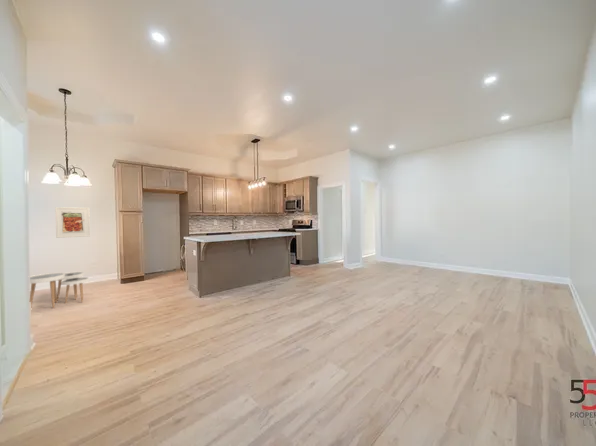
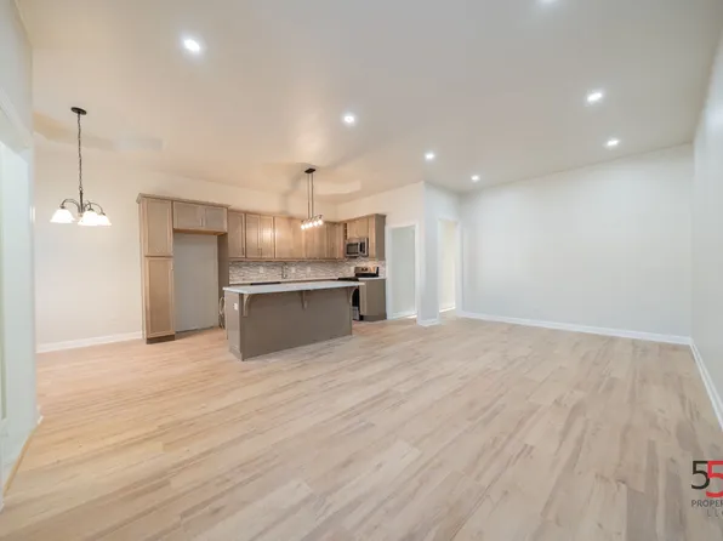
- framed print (73, 222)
- side table (58, 287)
